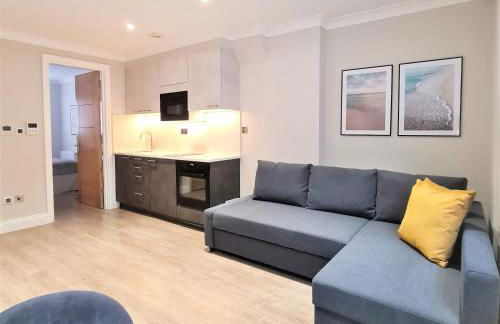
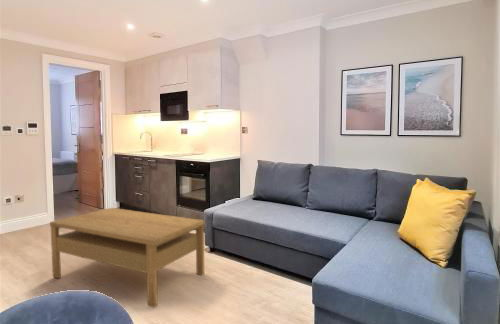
+ coffee table (128, 248)
